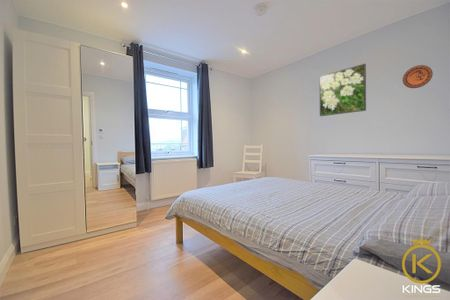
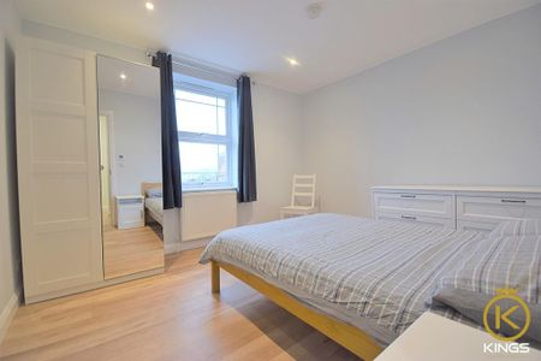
- decorative plate (417, 76)
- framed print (340, 92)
